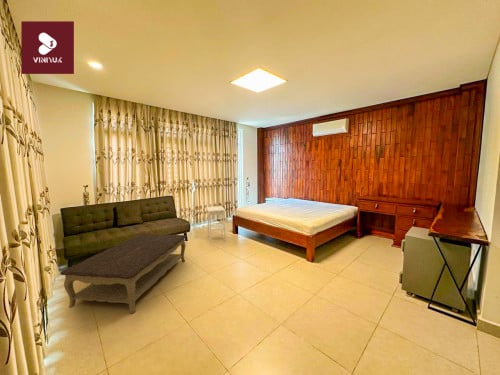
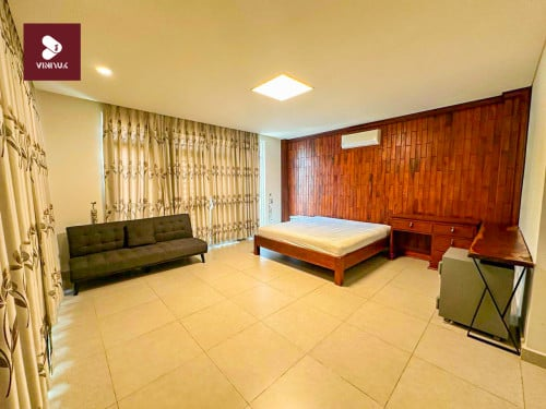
- coffee table (137, 264)
- side table (217, 224)
